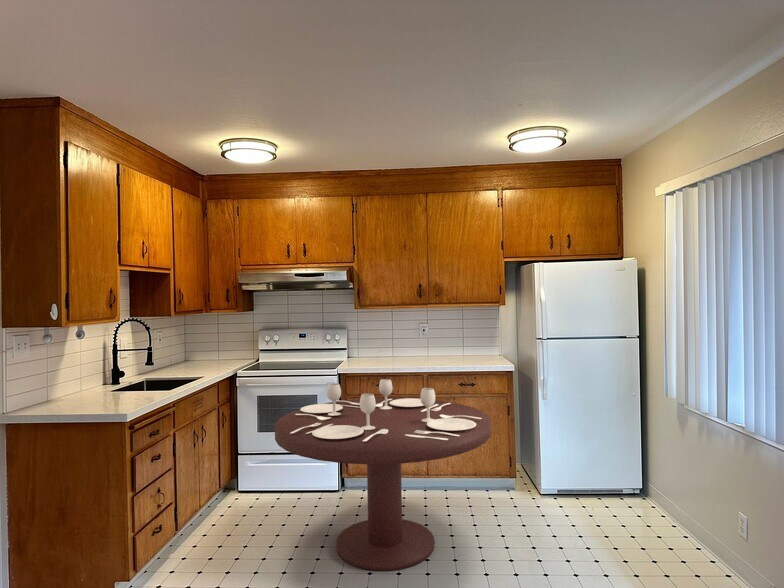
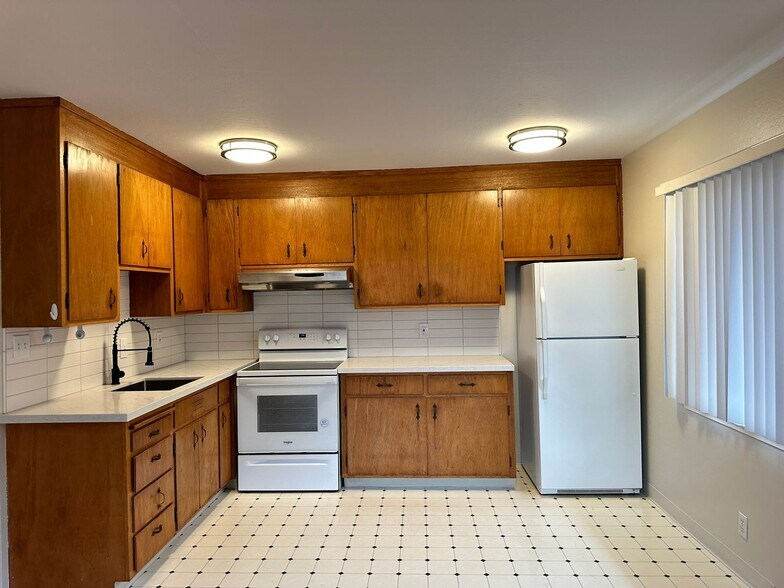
- dining table (384, 465)
